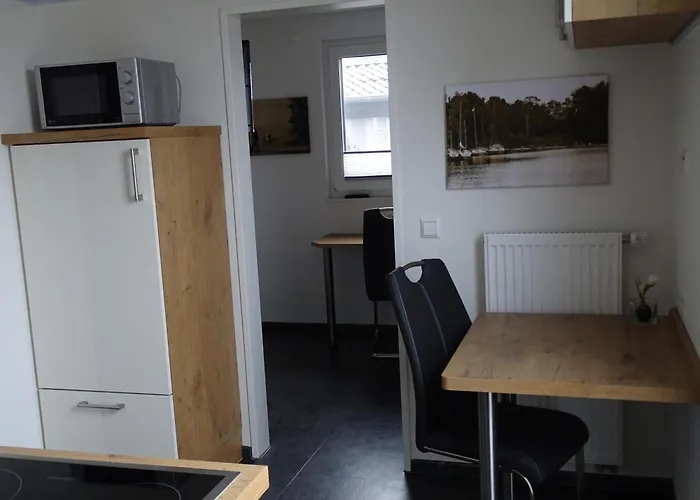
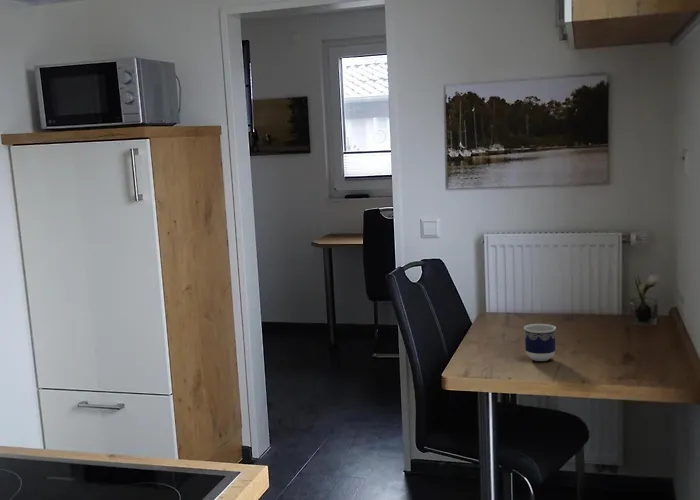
+ cup (540, 341)
